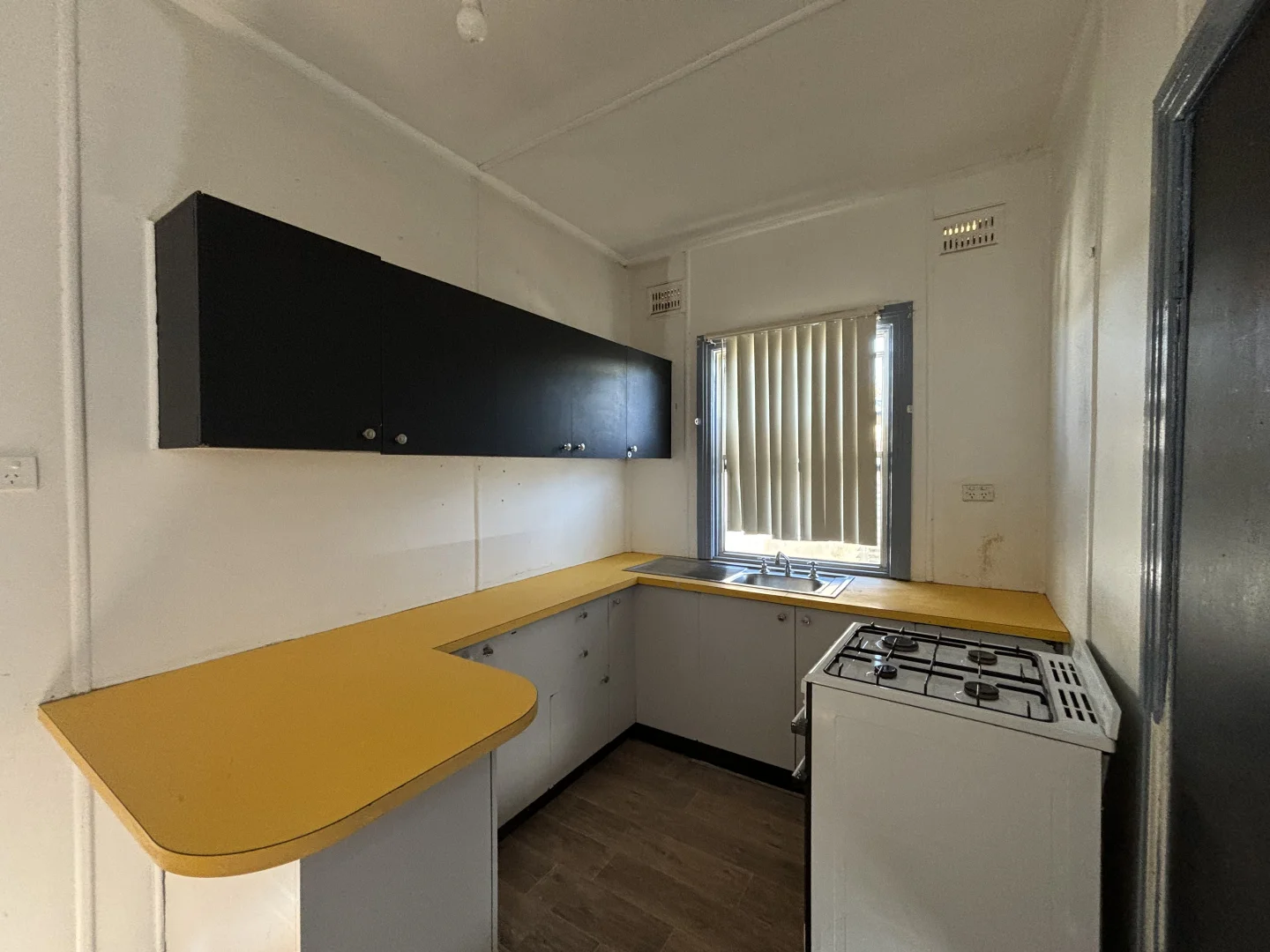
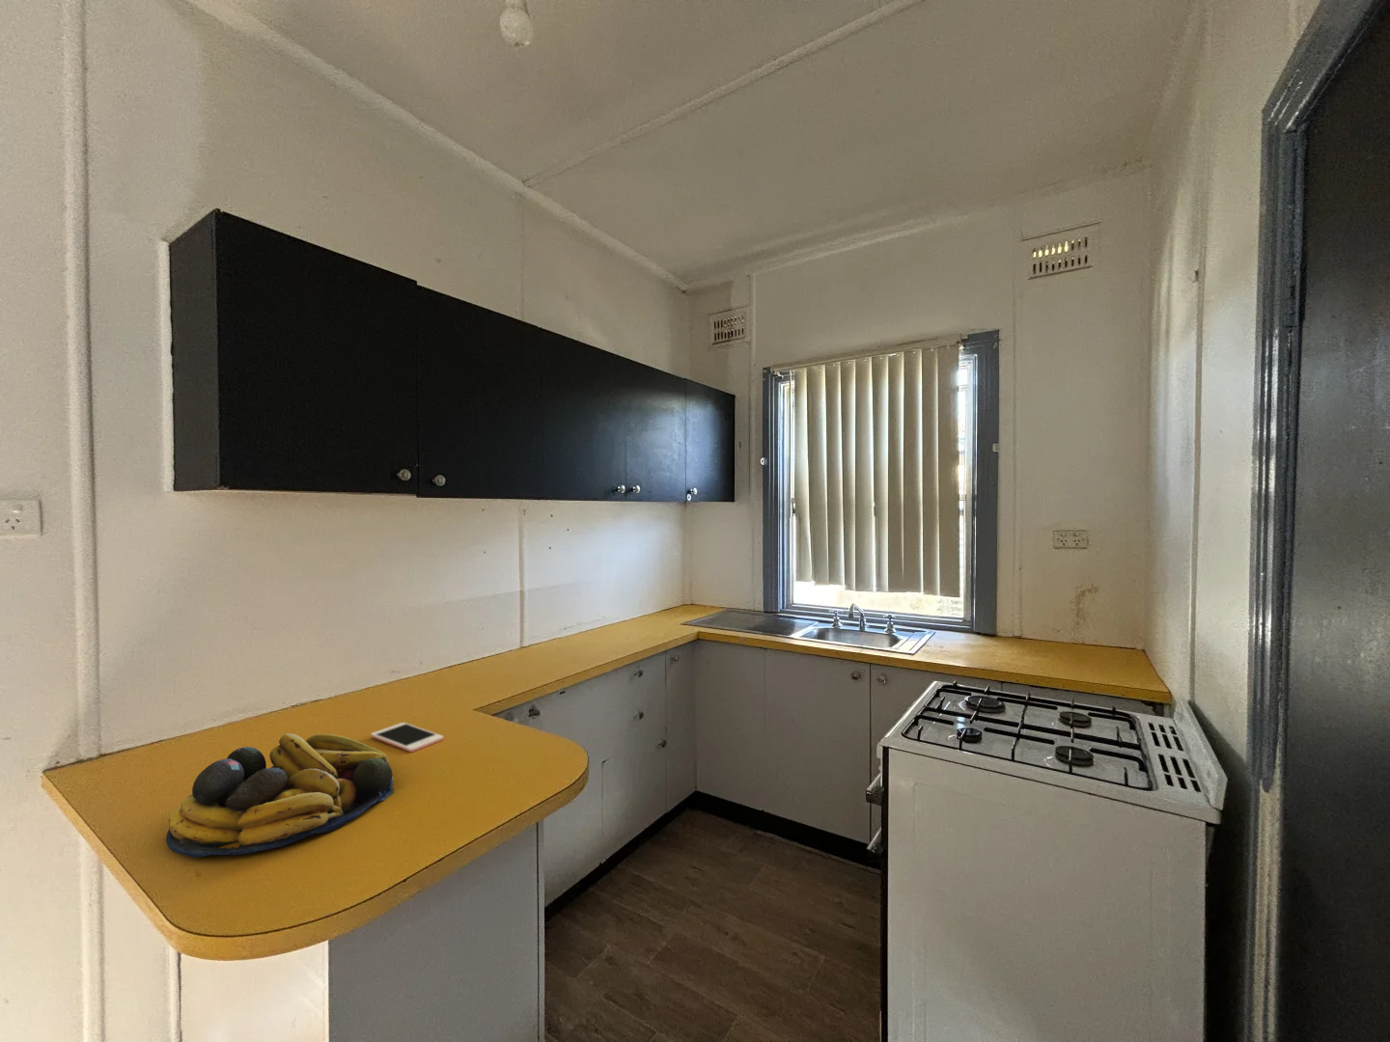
+ cell phone (406, 737)
+ fruit bowl (290, 773)
